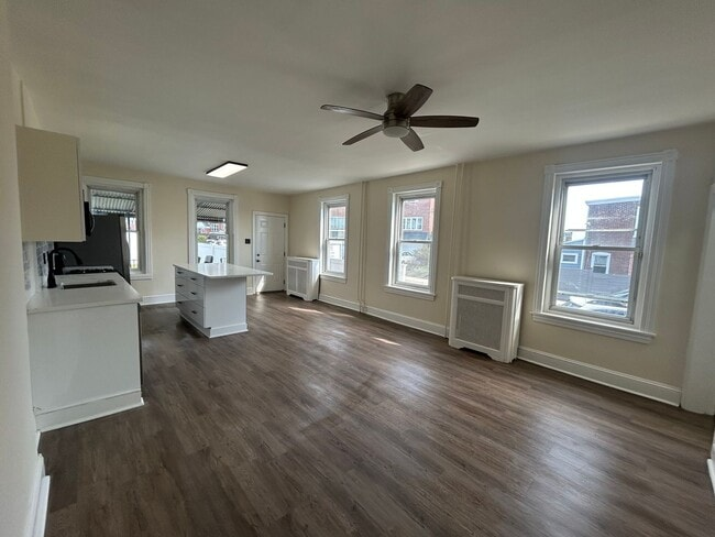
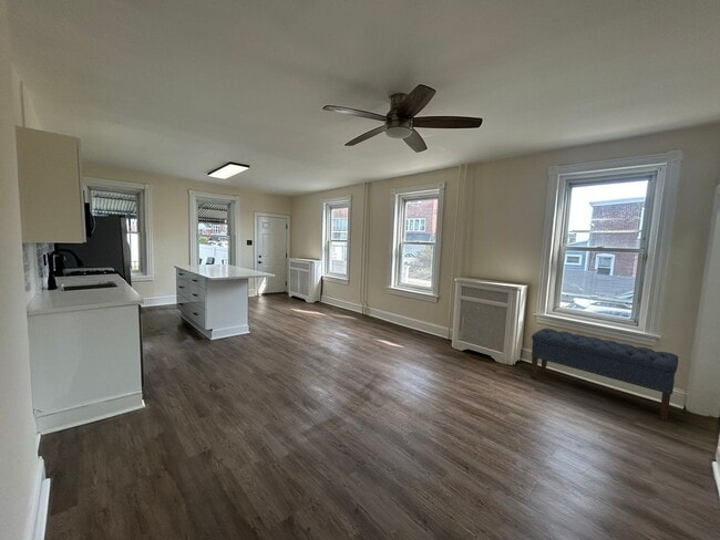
+ bench (596, 365)
